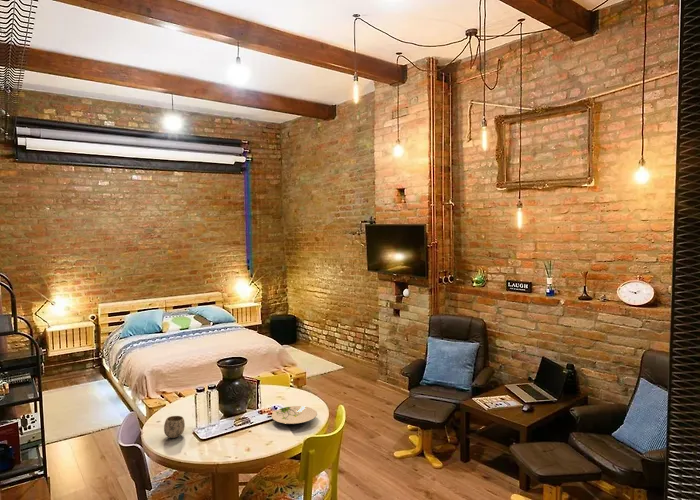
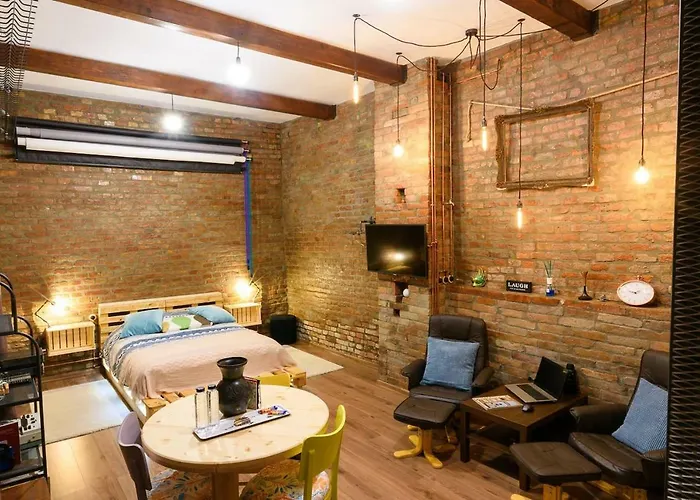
- mug (174, 425)
- plate (294, 417)
